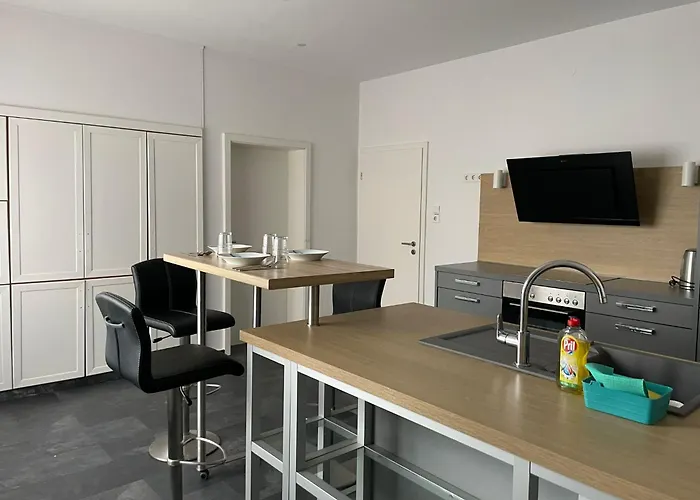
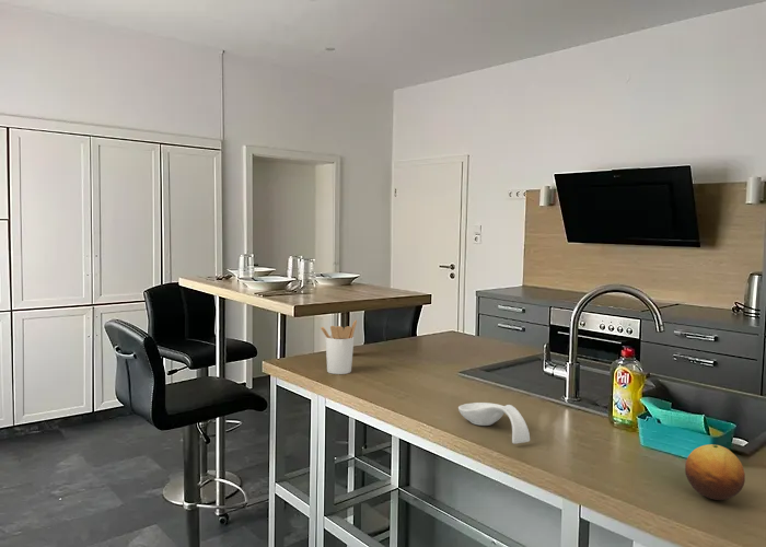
+ fruit (713, 470)
+ utensil holder (339, 347)
+ spoon rest (494, 415)
